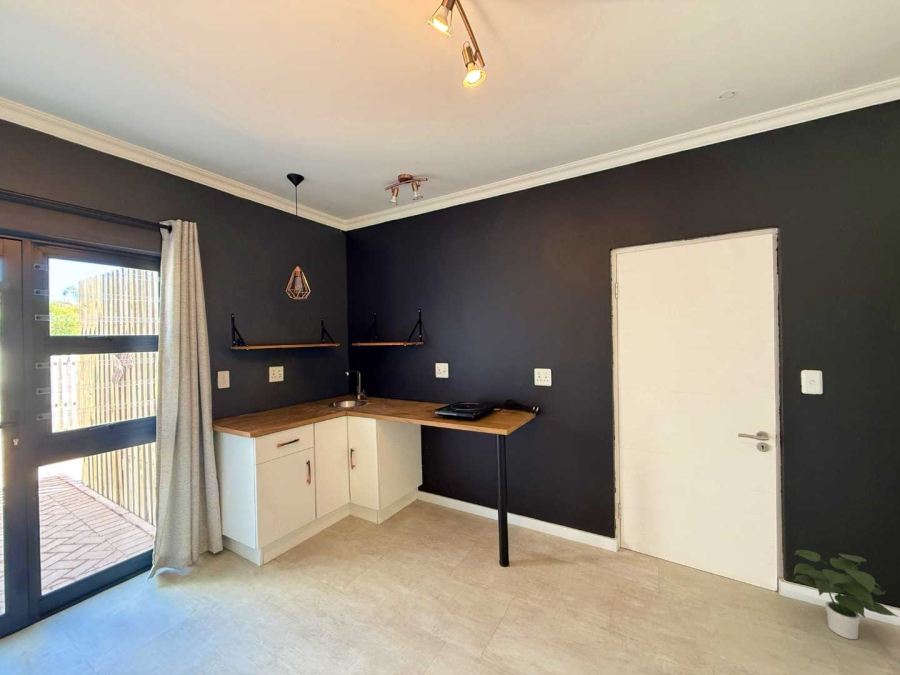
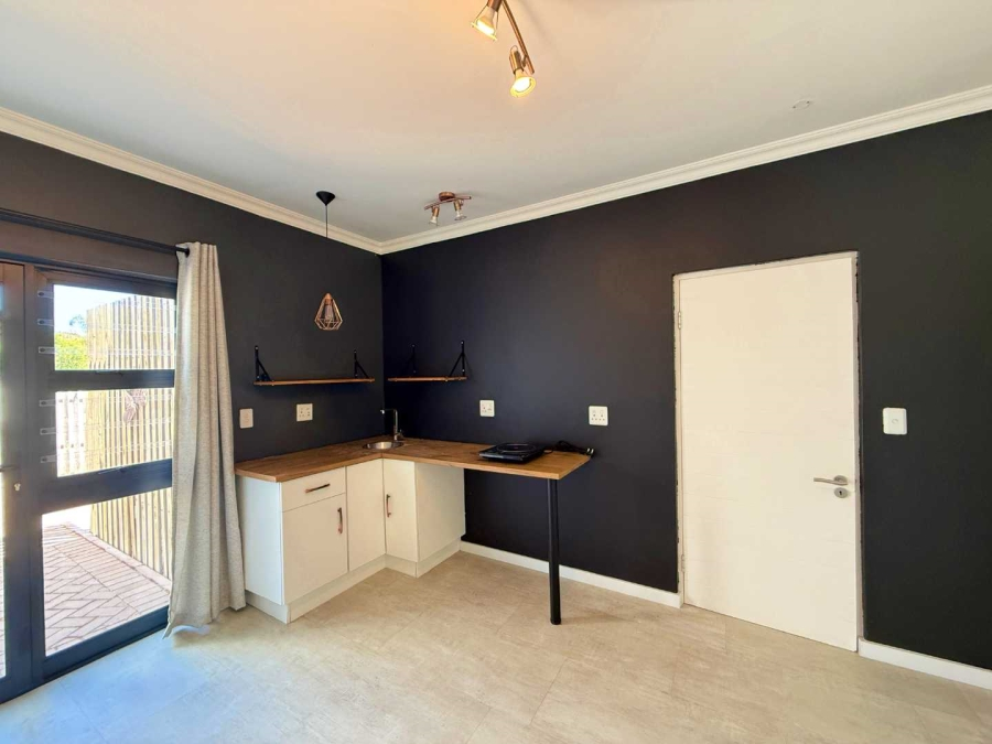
- potted plant (840, 593)
